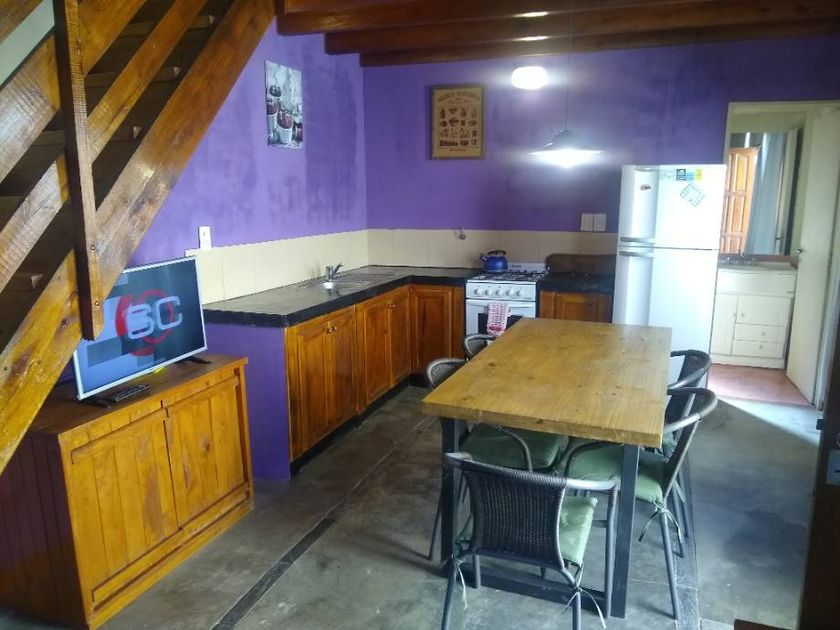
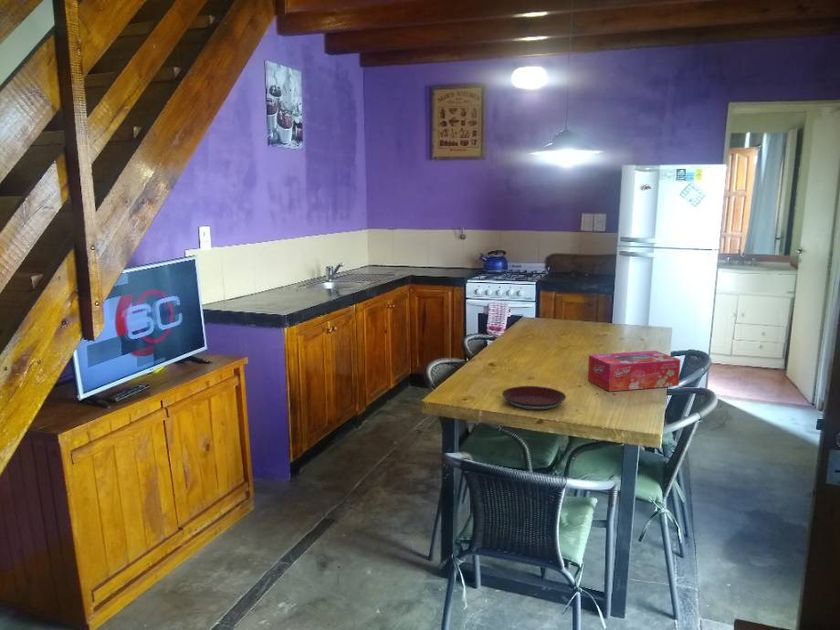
+ tissue box (633, 370)
+ plate (533, 398)
